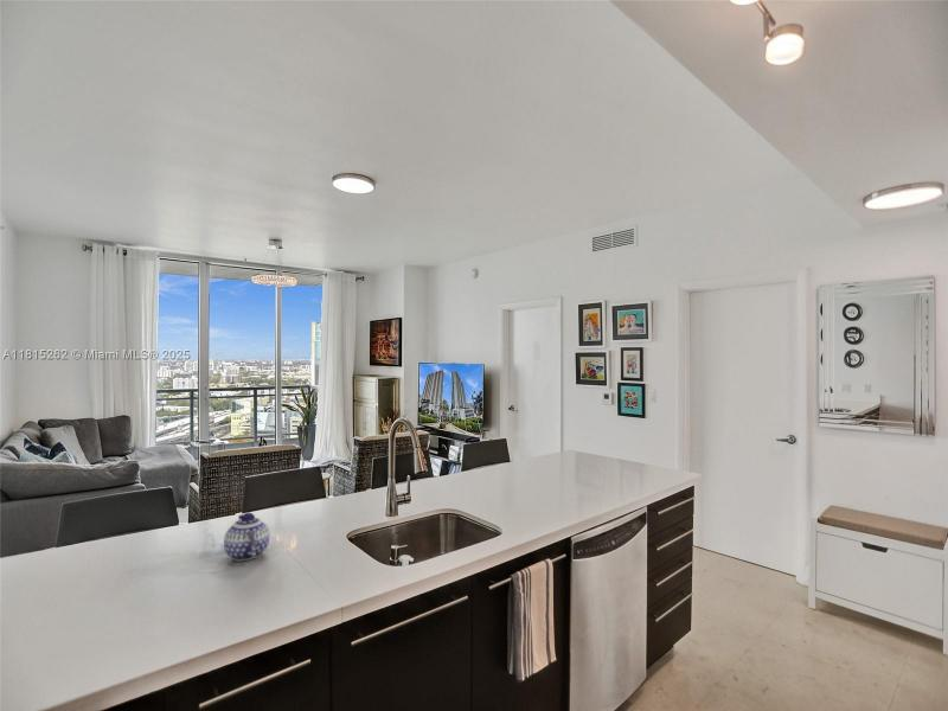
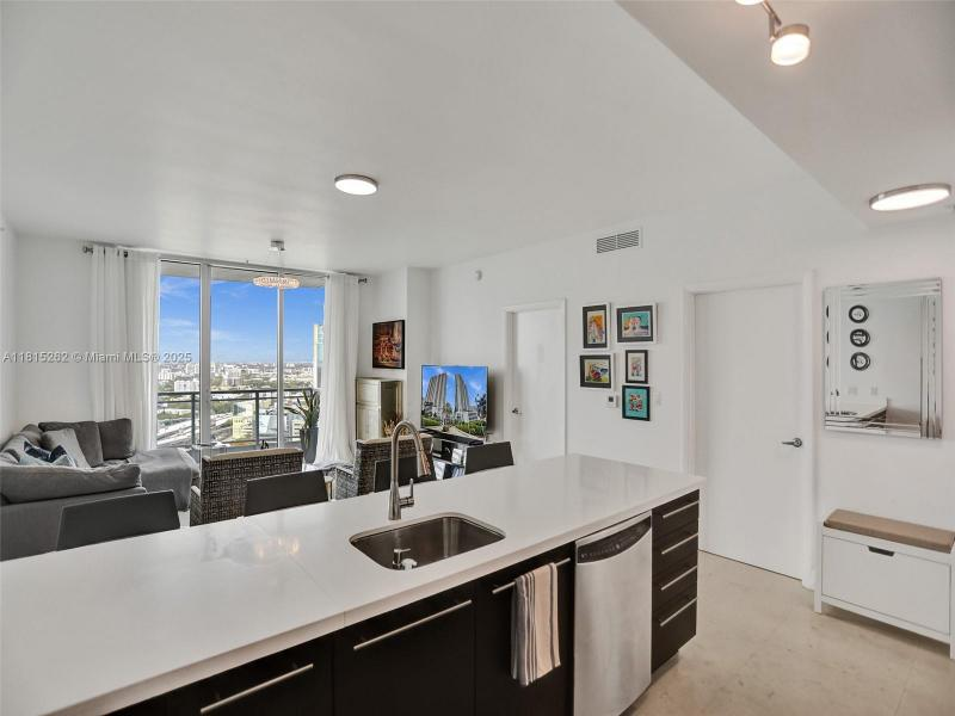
- teapot (246, 533)
